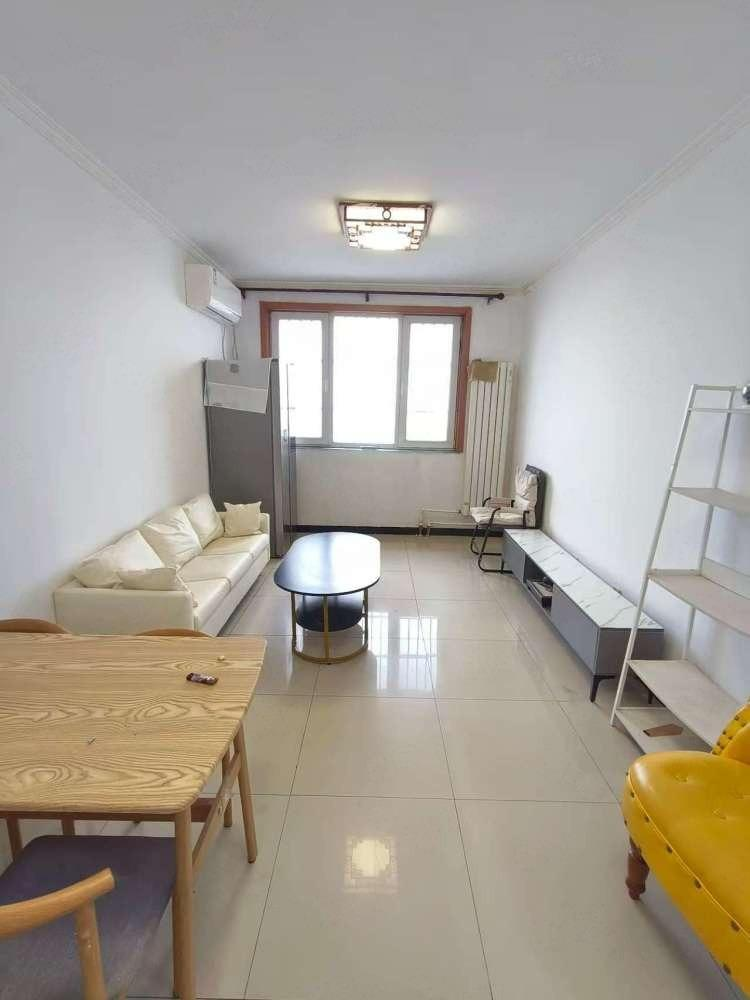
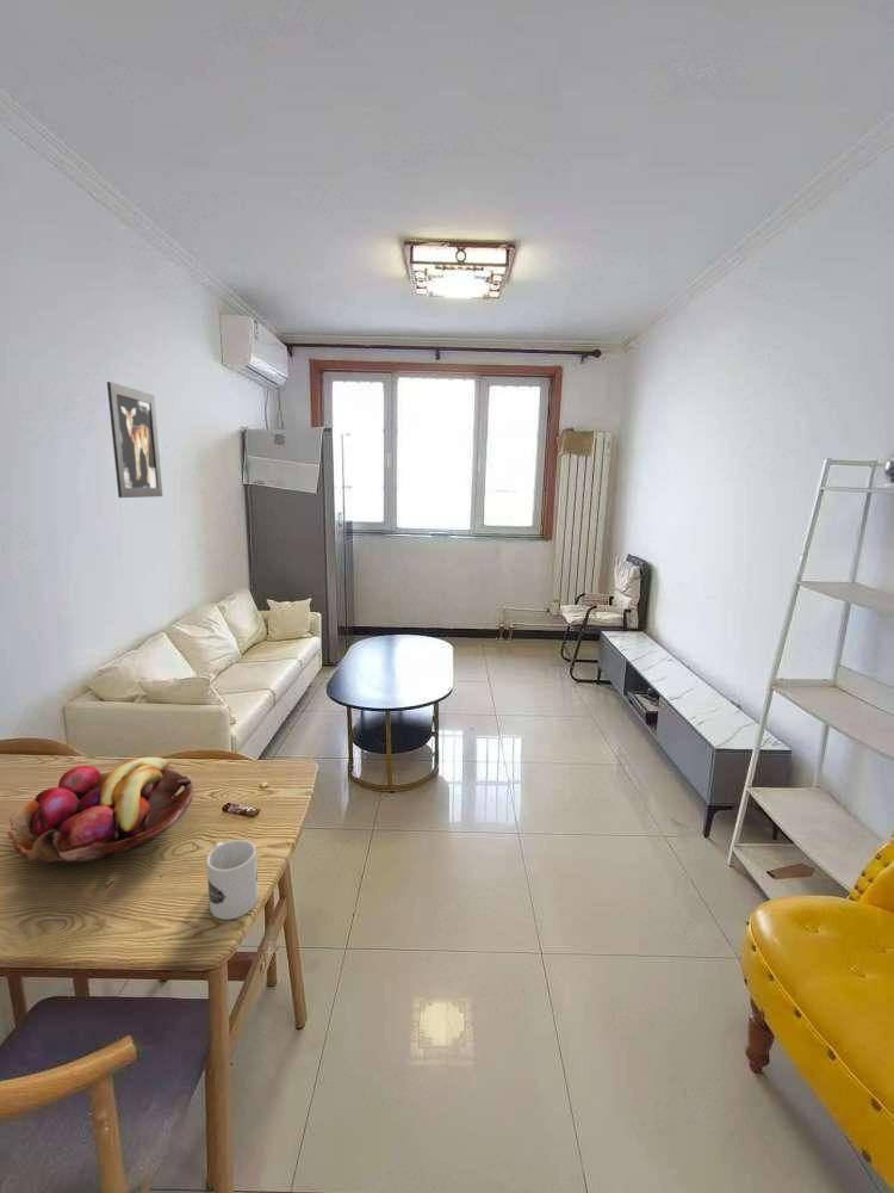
+ wall art (137, 444)
+ fruit basket (108, 803)
+ mug (229, 872)
